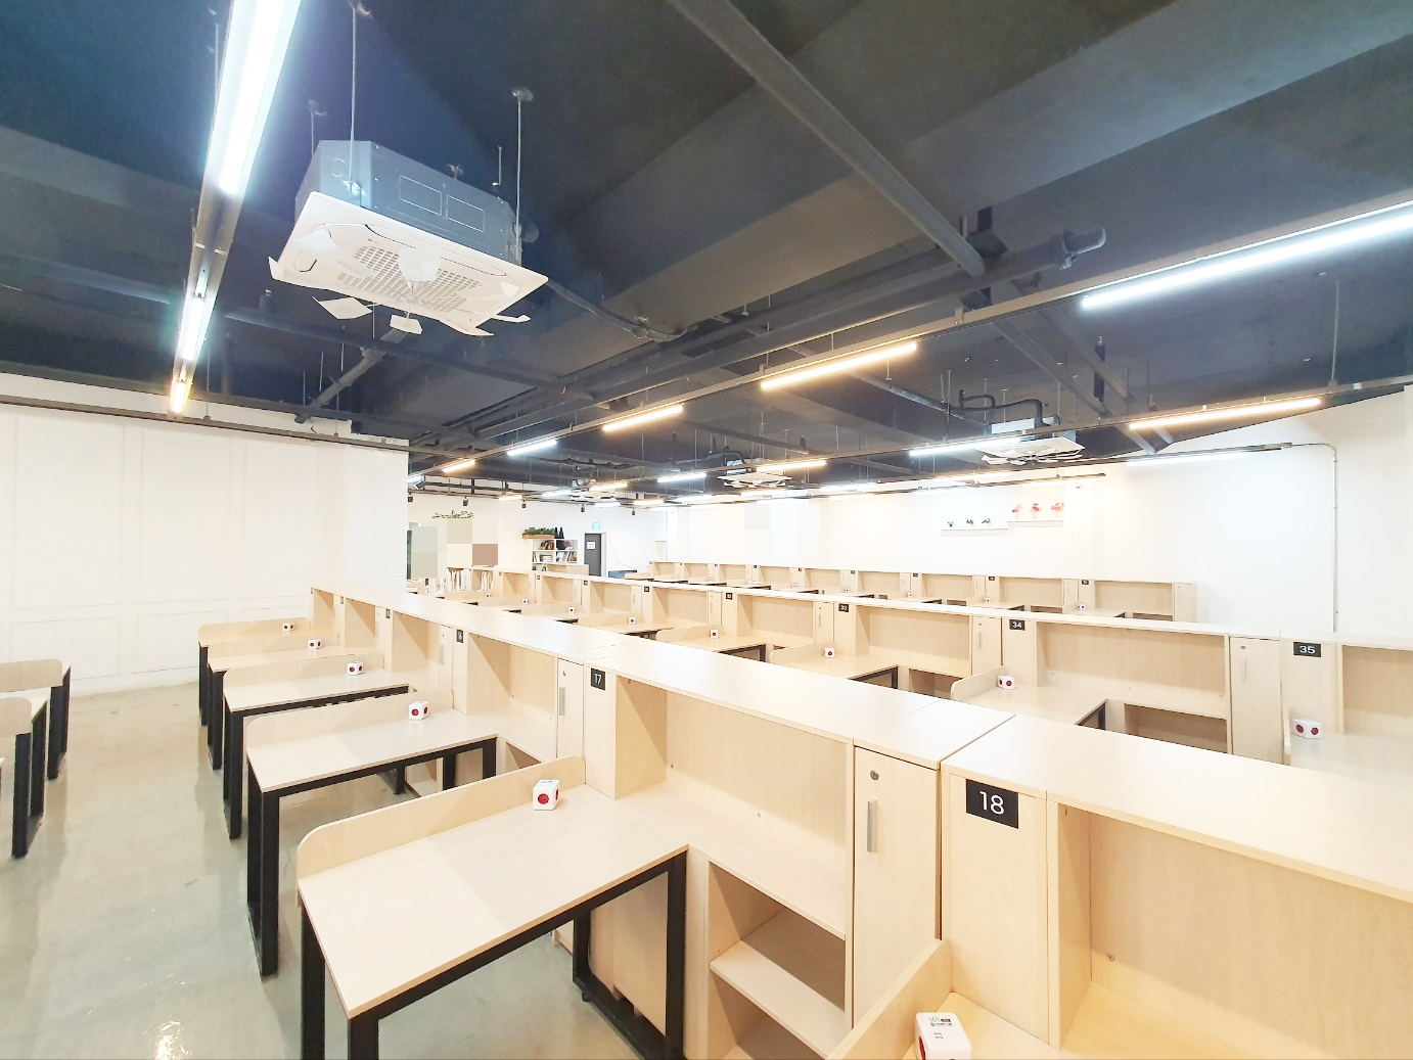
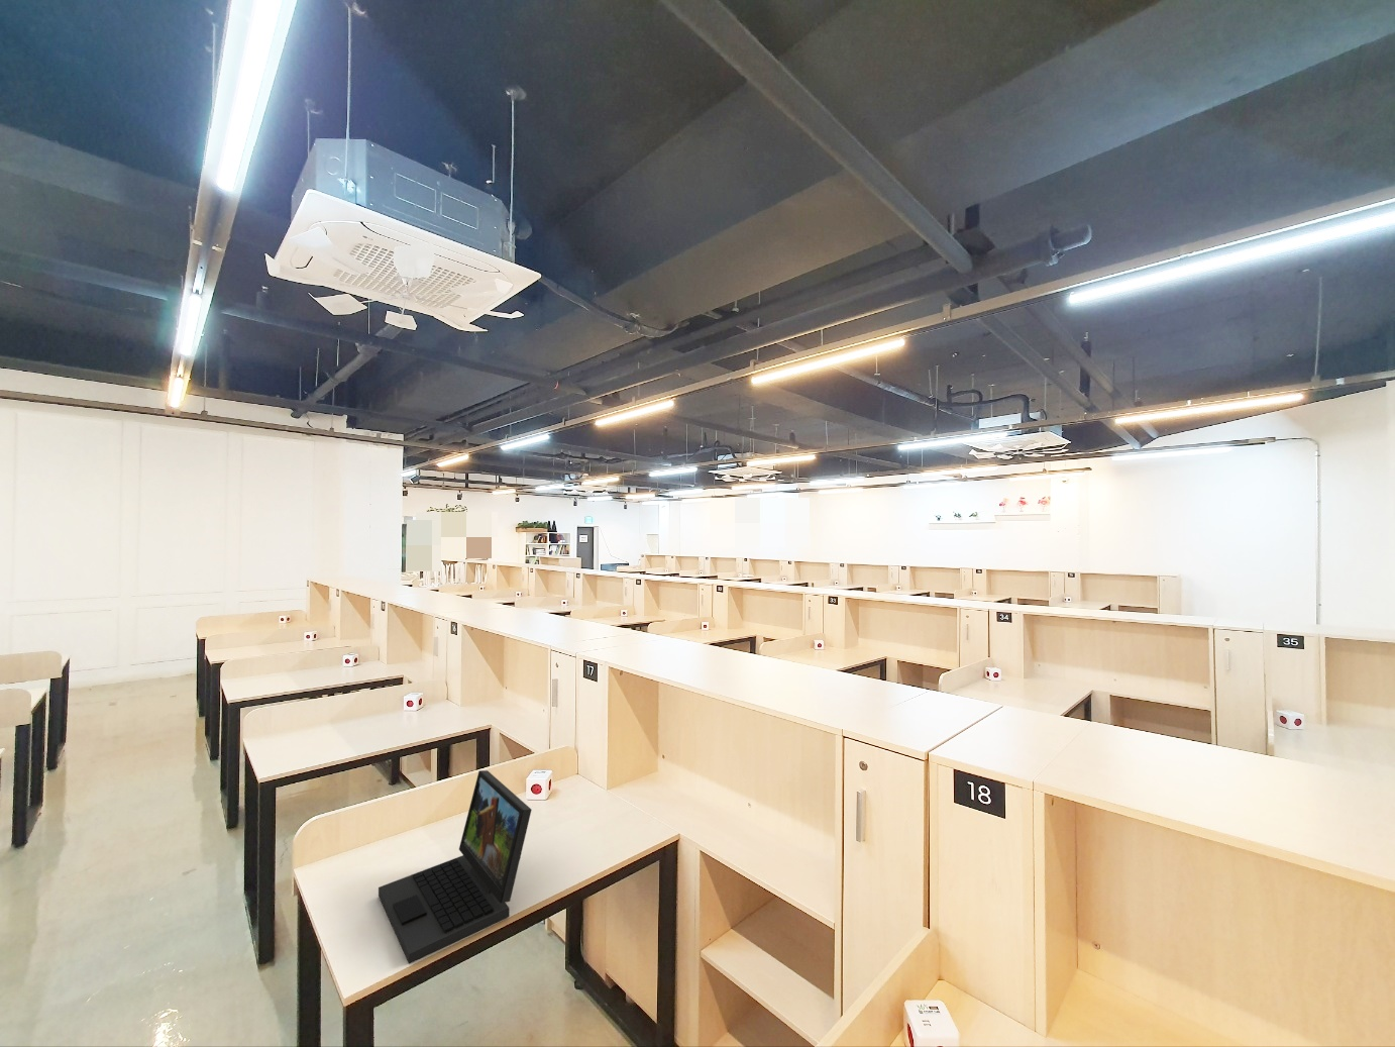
+ laptop (460, 849)
